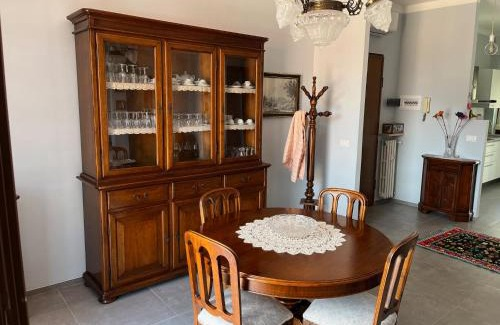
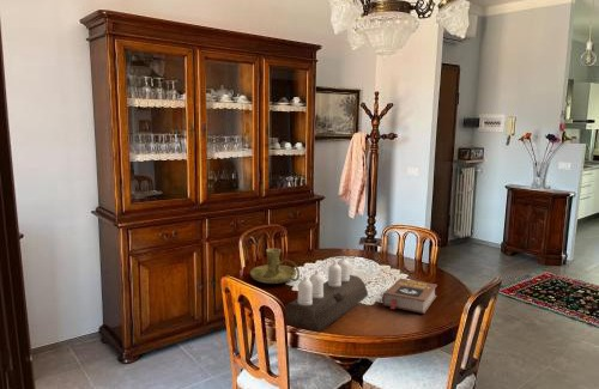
+ book (409, 294)
+ candle holder (277, 266)
+ candle holder (326, 286)
